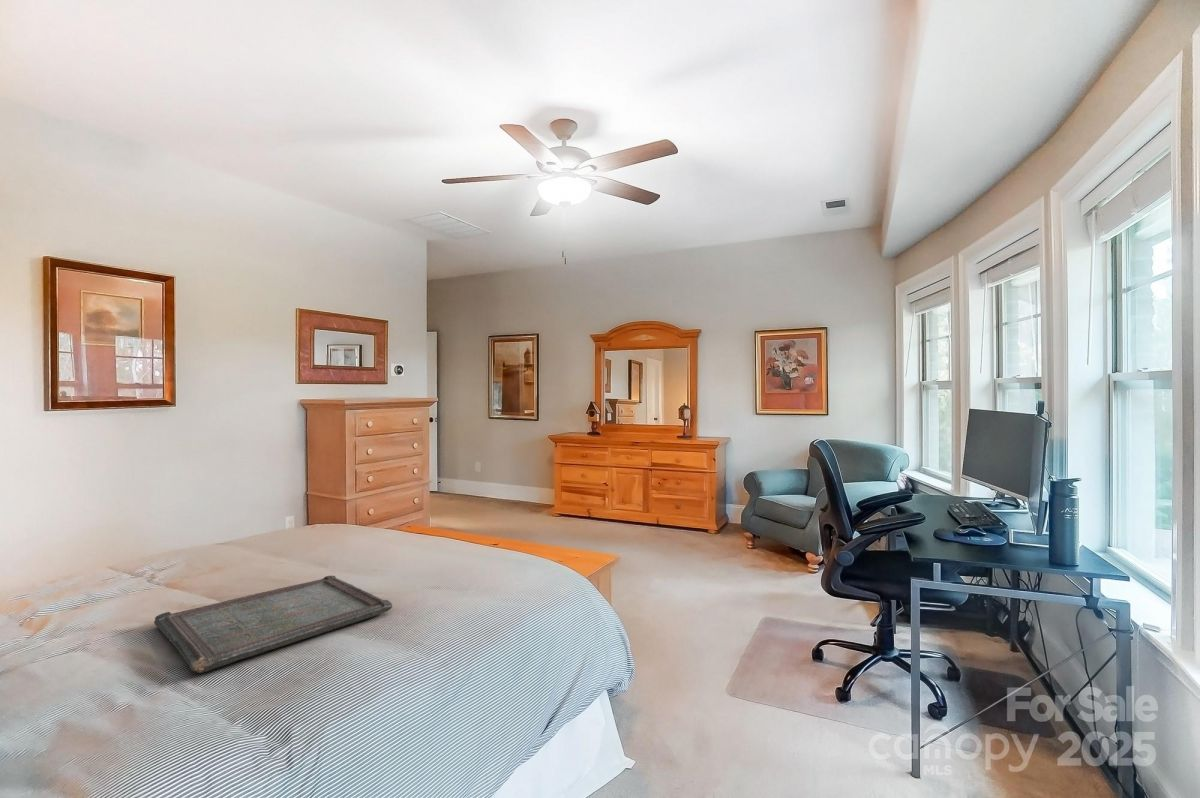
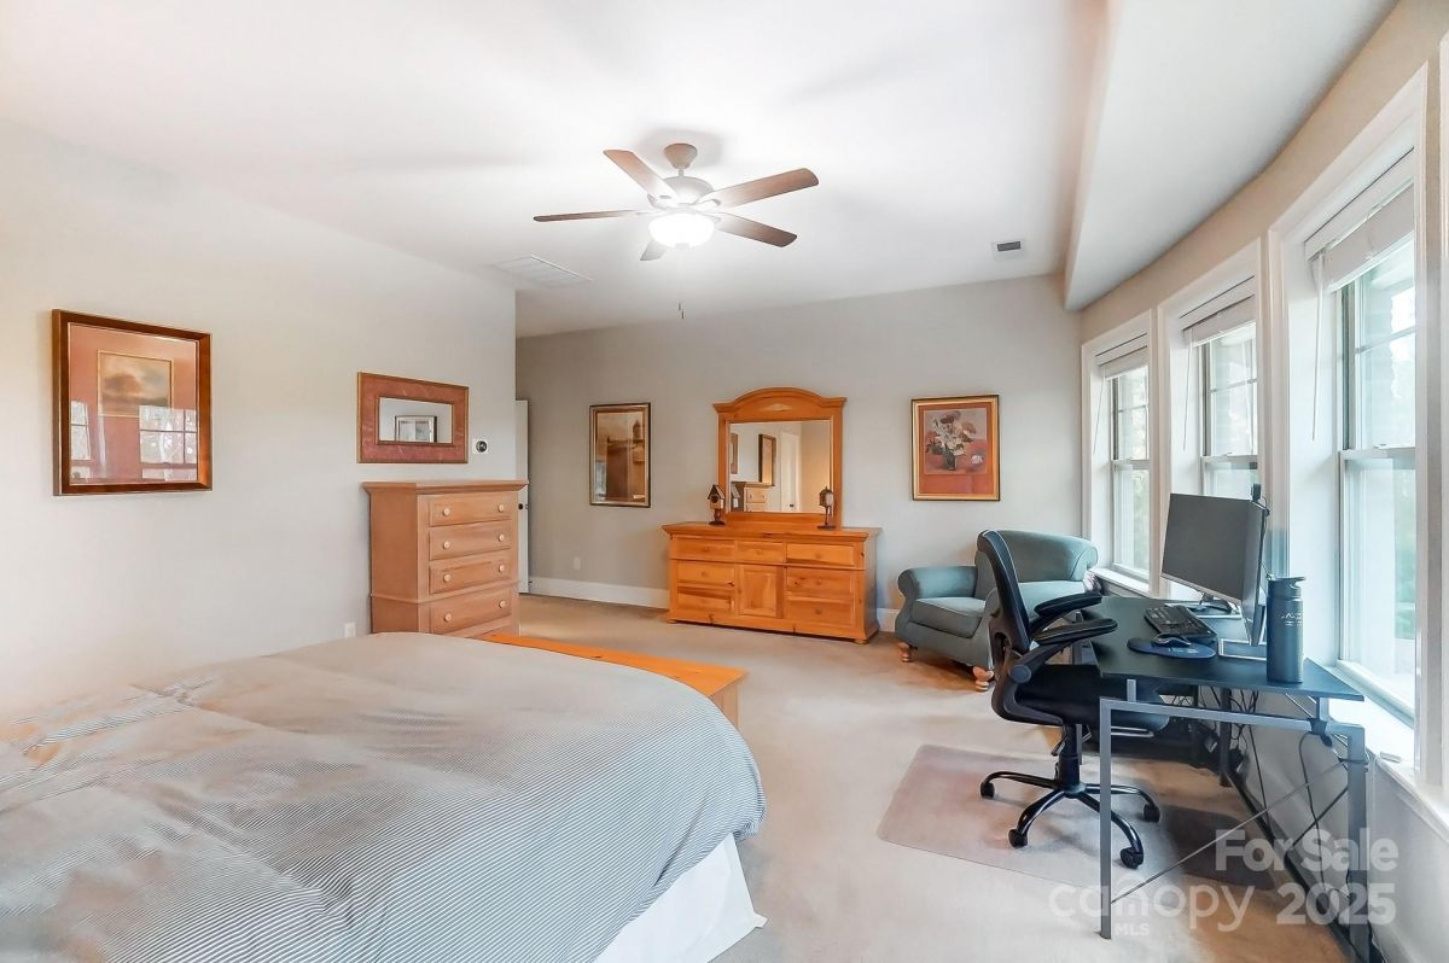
- serving tray (277, 614)
